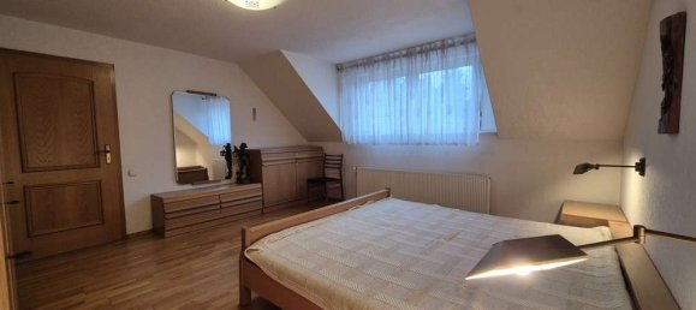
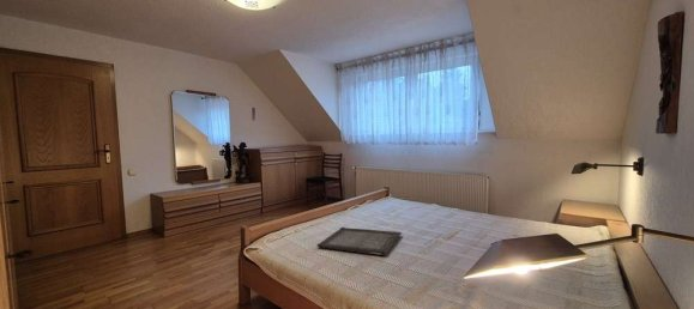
+ serving tray (361, 238)
